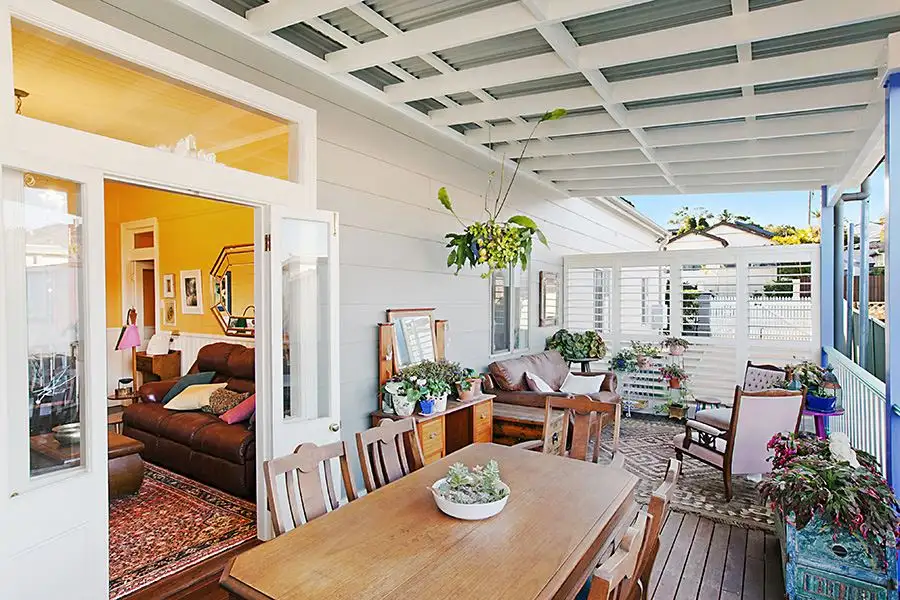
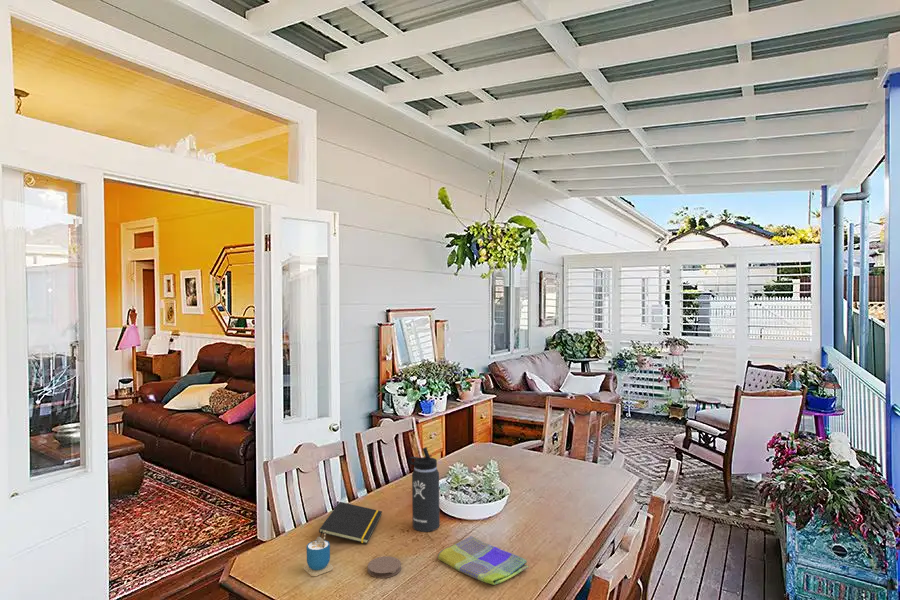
+ thermos bottle (423, 486)
+ dish towel (481, 559)
+ notepad (352, 521)
+ cup (318, 548)
+ coaster (384, 566)
